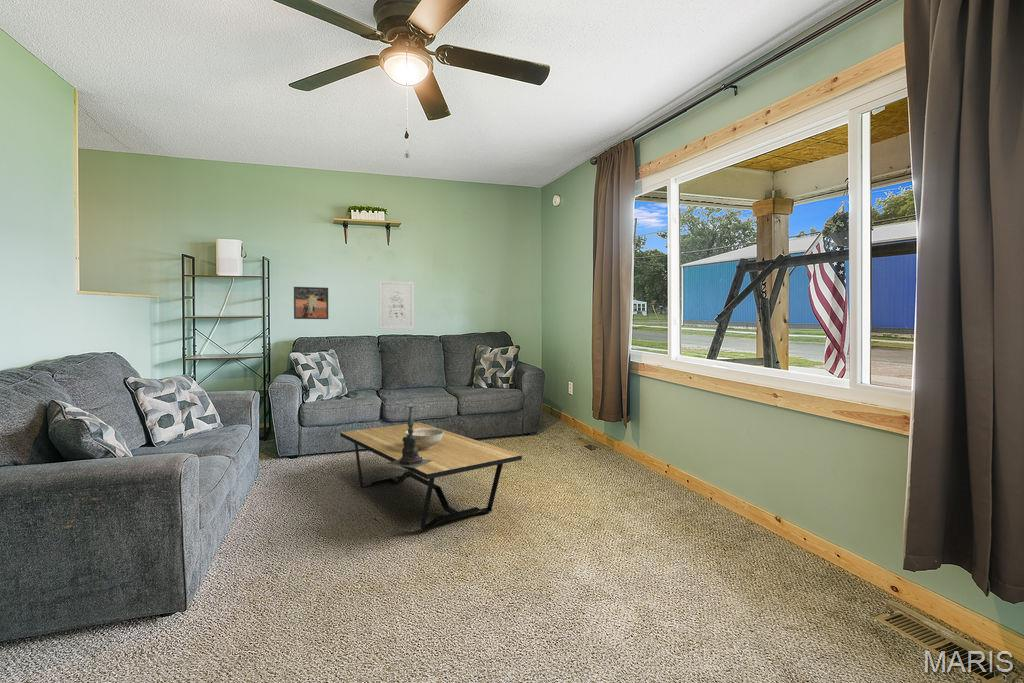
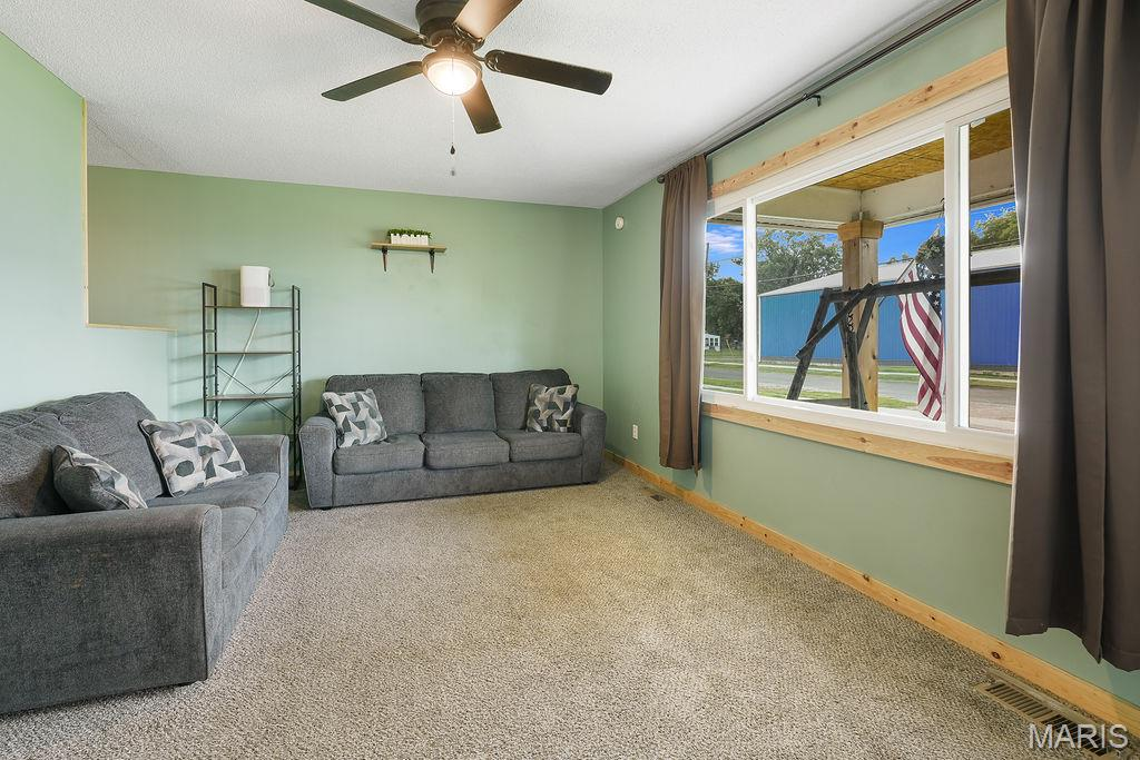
- wall art (396, 305)
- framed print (311, 303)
- candle holder (410, 429)
- decorative bowl (424, 440)
- coffee table (422, 469)
